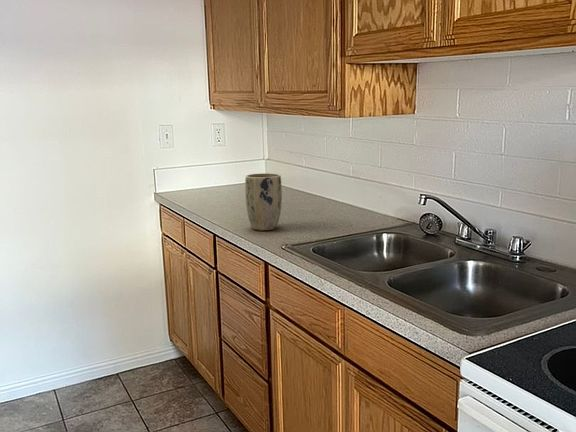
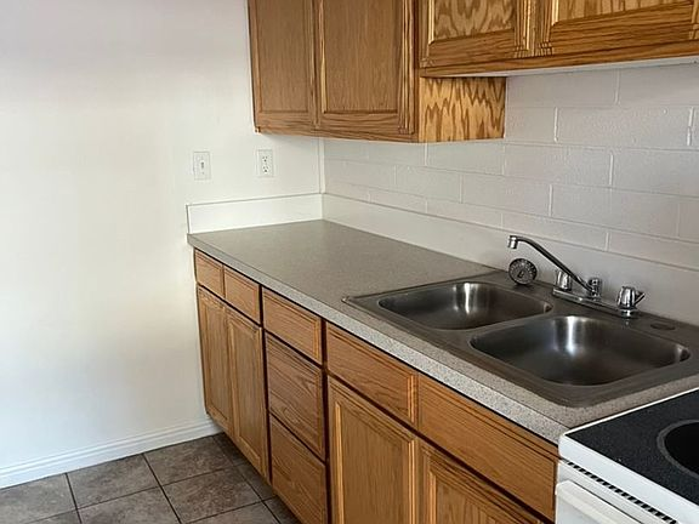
- plant pot (263, 201)
